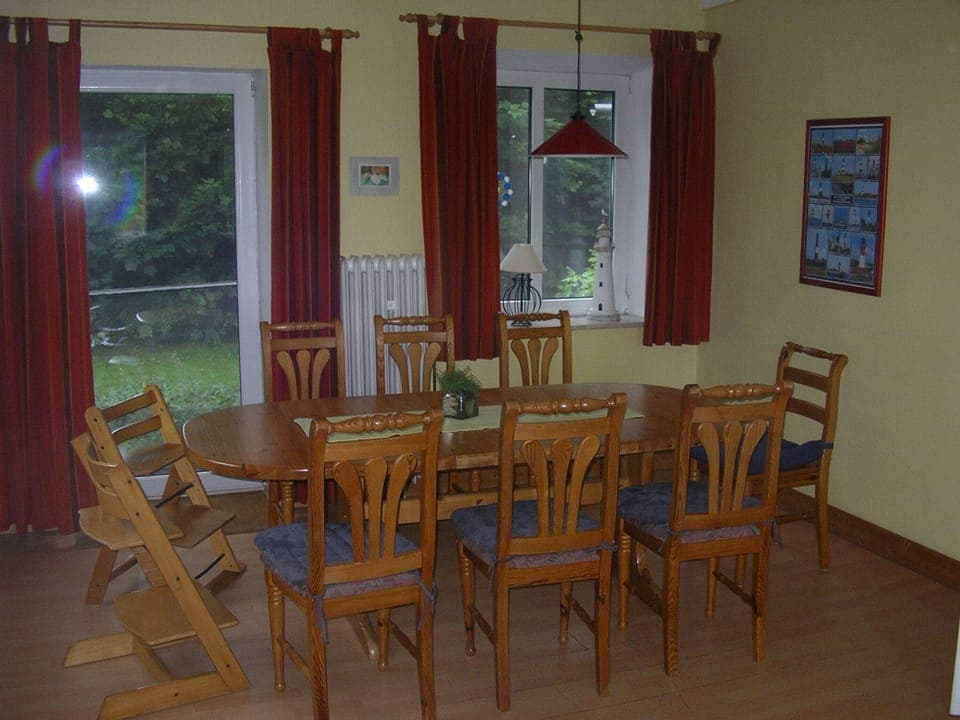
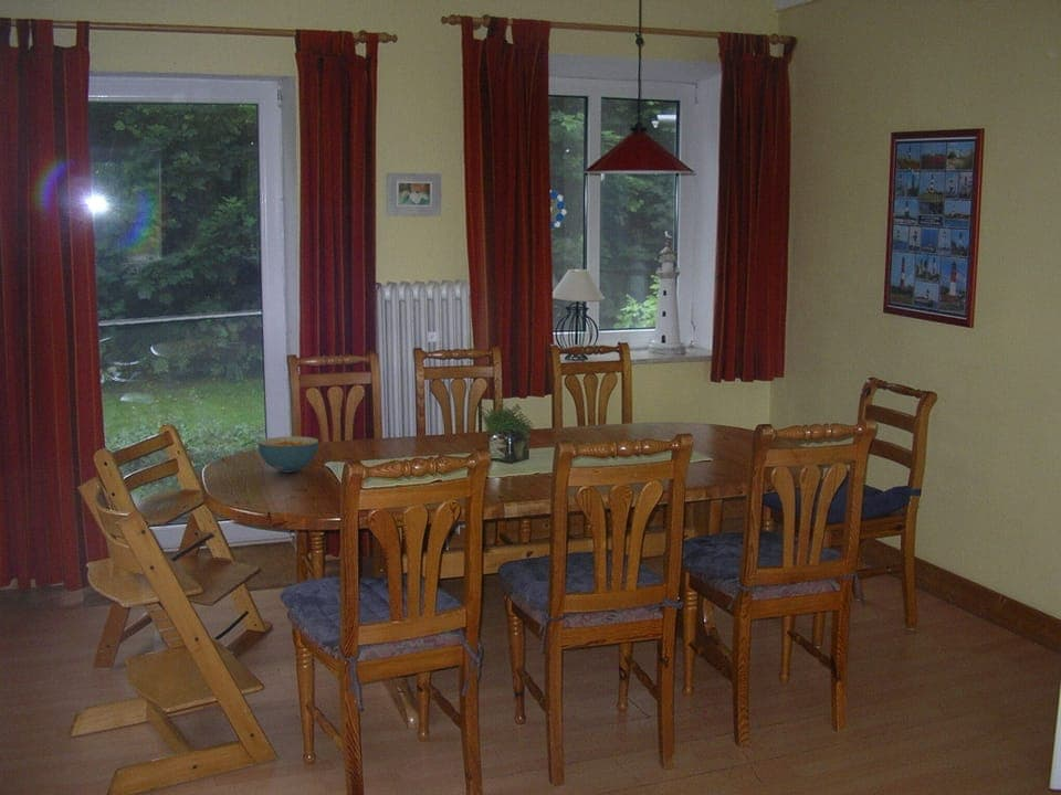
+ cereal bowl (288, 455)
